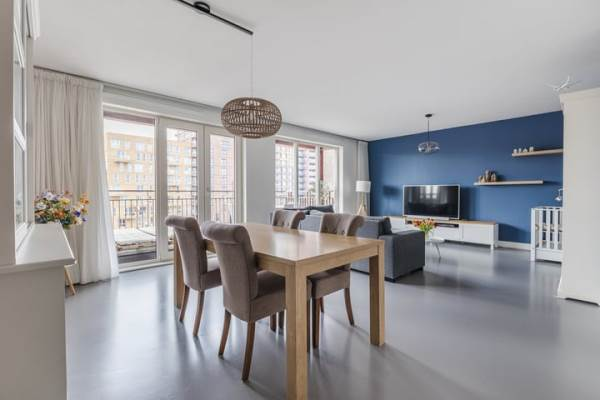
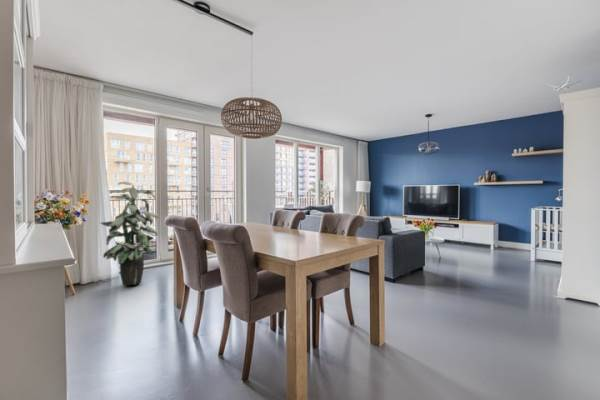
+ indoor plant (129, 233)
